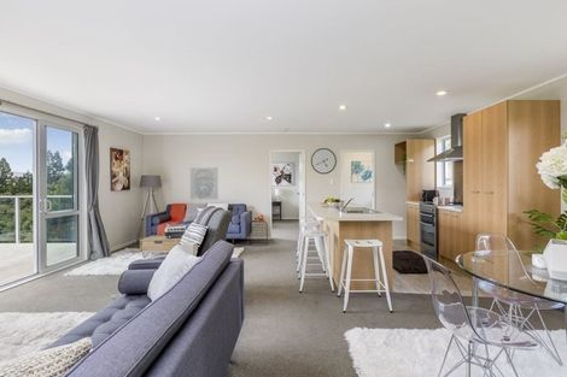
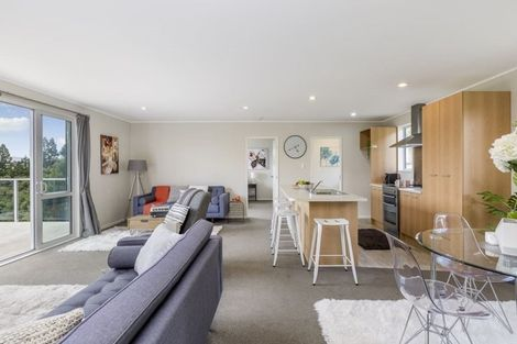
- wall art (204, 183)
